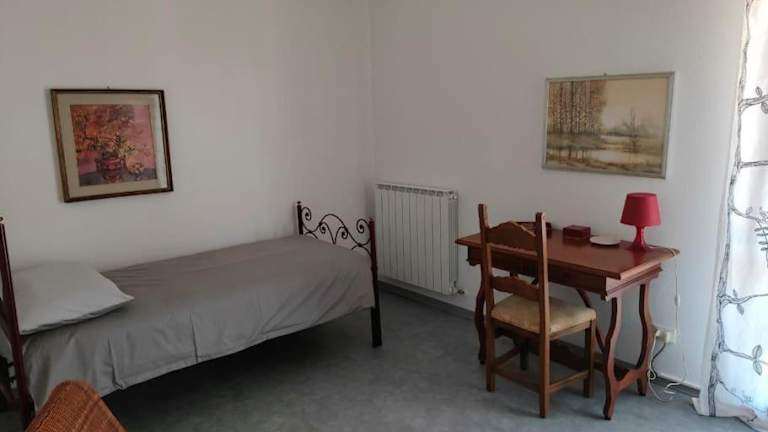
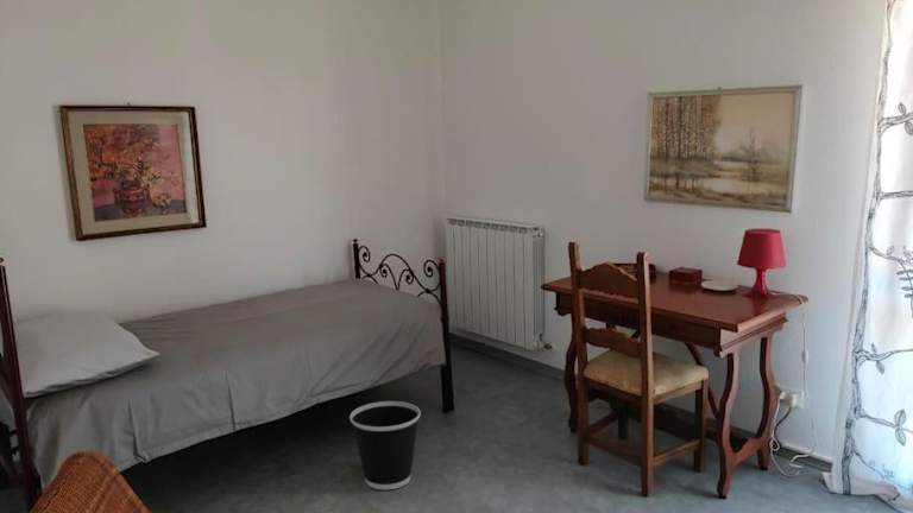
+ wastebasket (386, 445)
